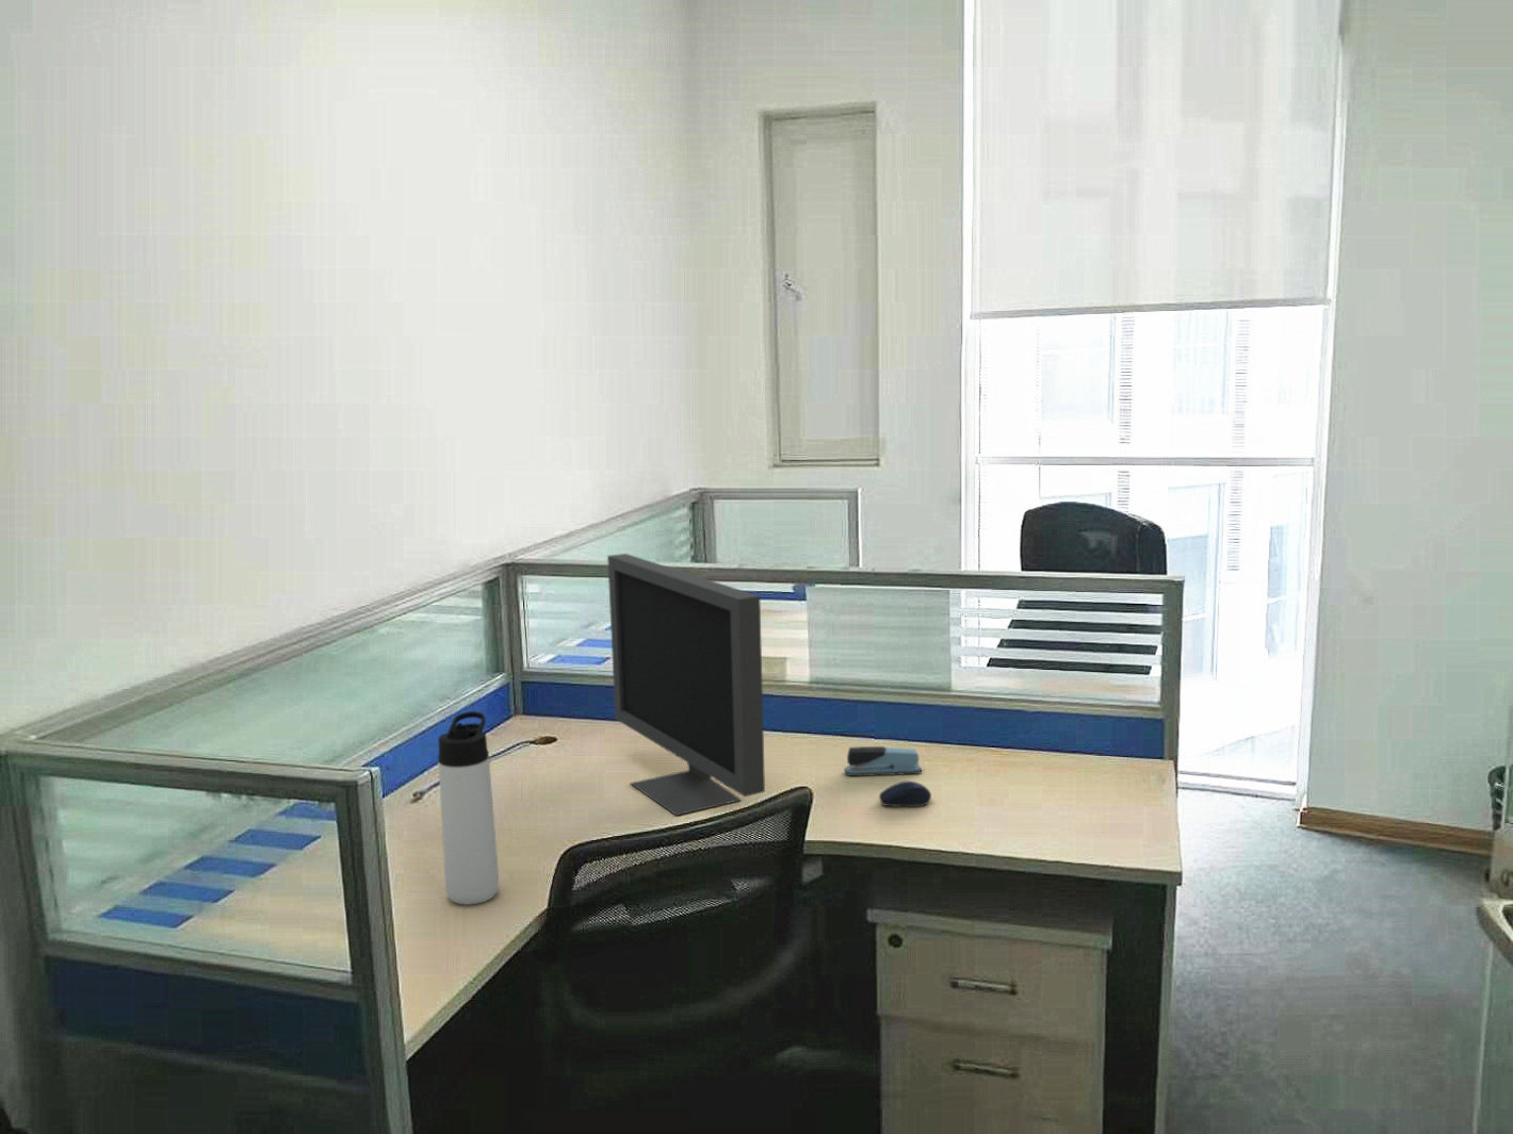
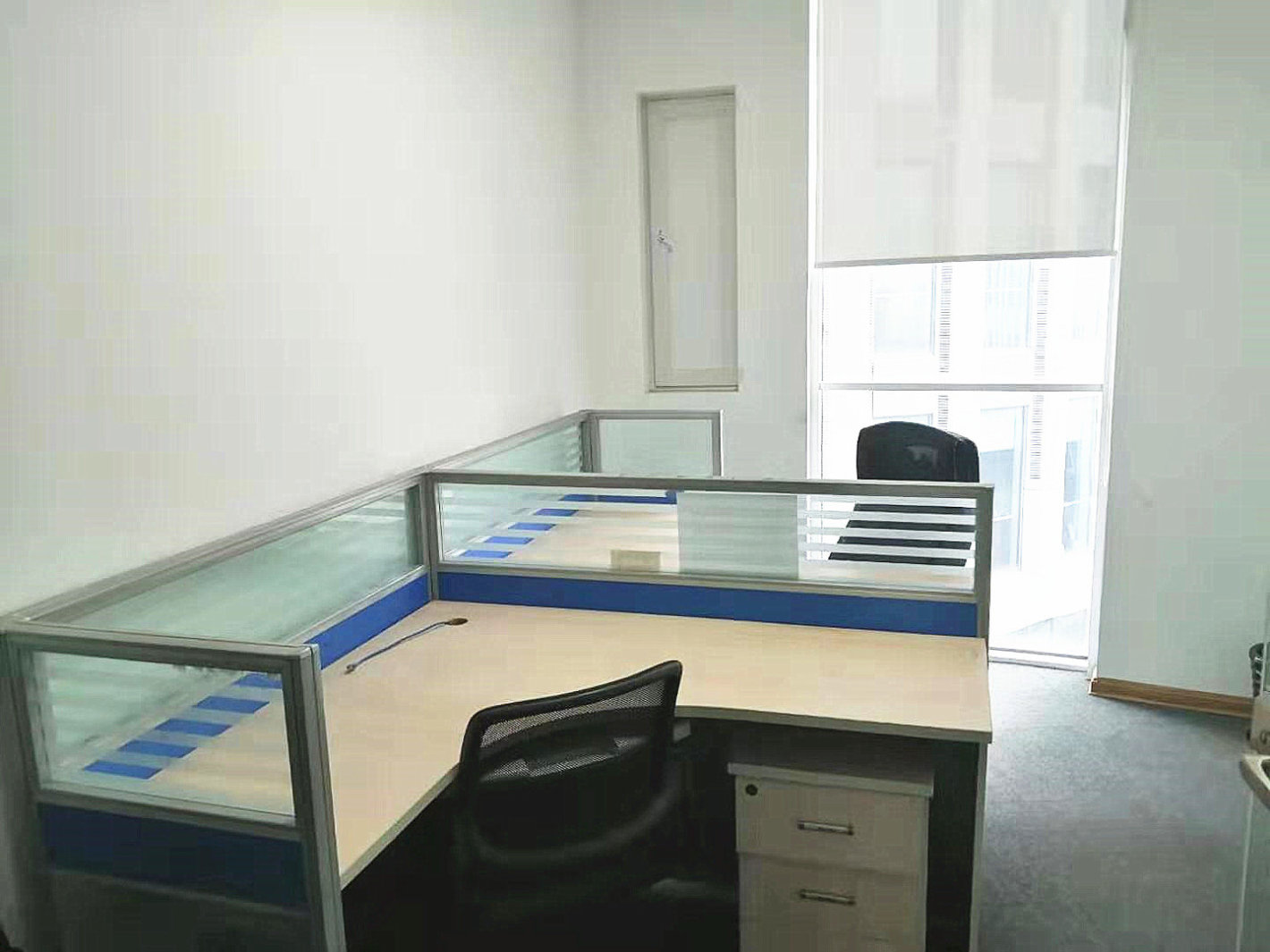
- monitor (680, 684)
- thermos bottle (469, 808)
- stapler (883, 759)
- computer mouse (904, 791)
